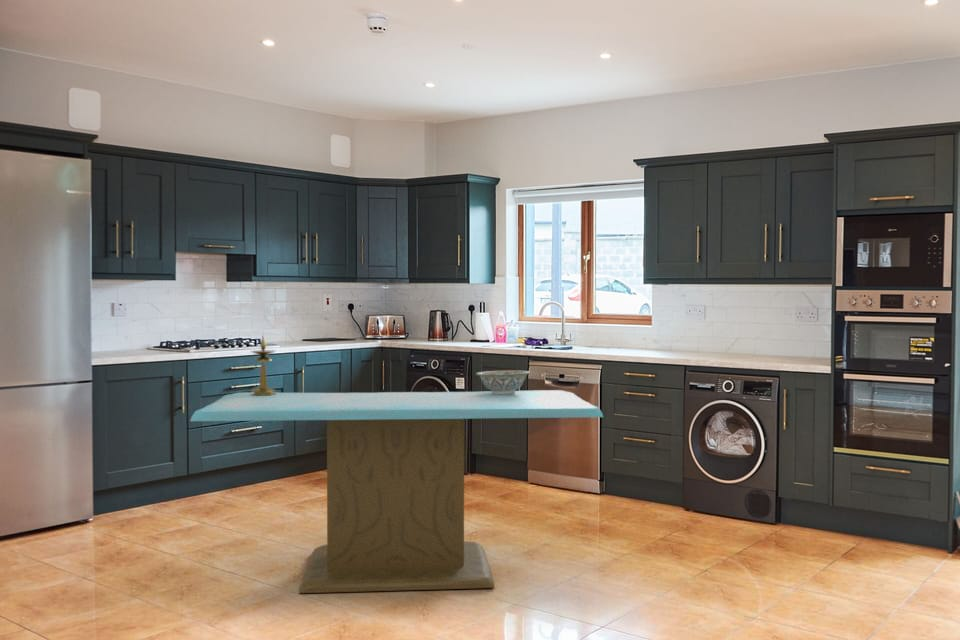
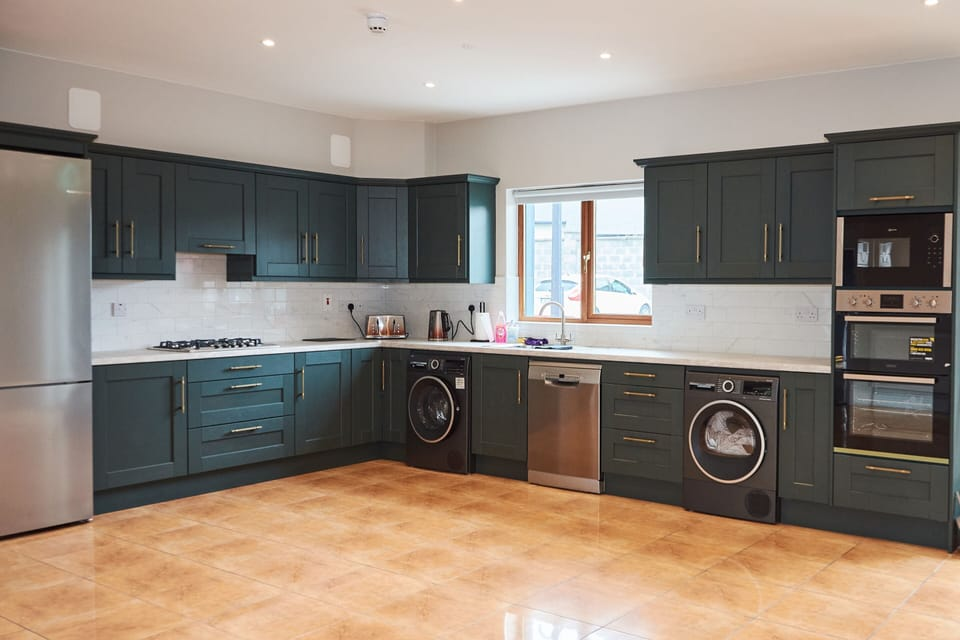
- candlestick (263, 364)
- decorative bowl (503, 382)
- dining table (401, 484)
